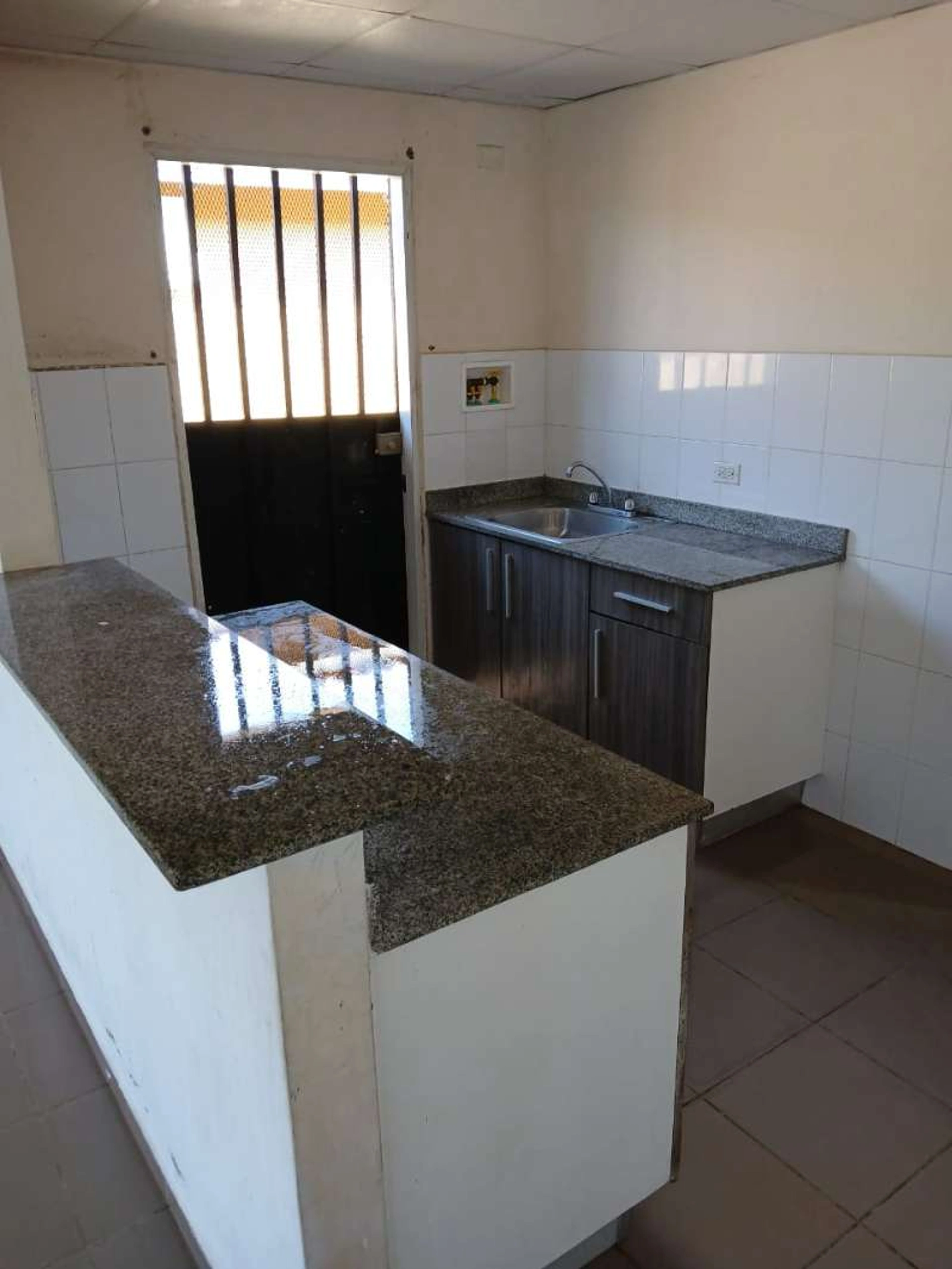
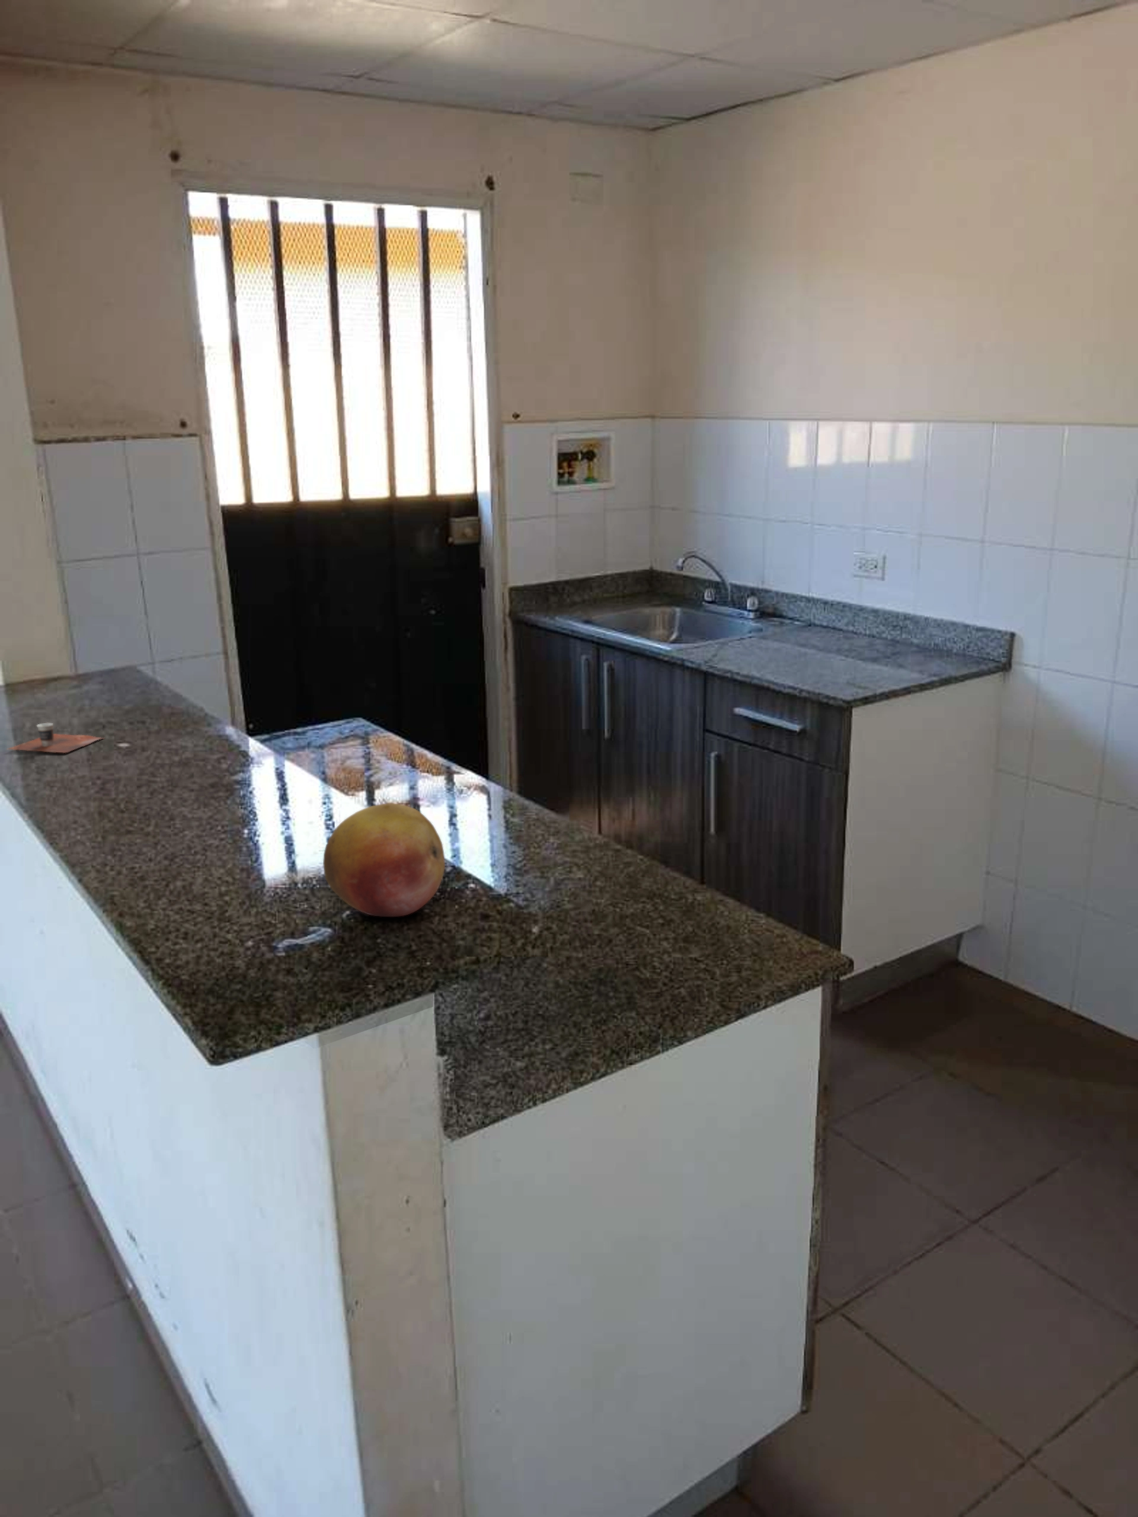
+ fruit (385, 856)
+ cup (56, 734)
